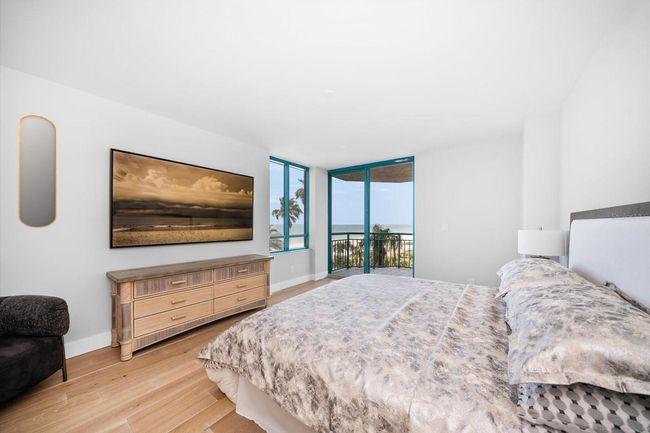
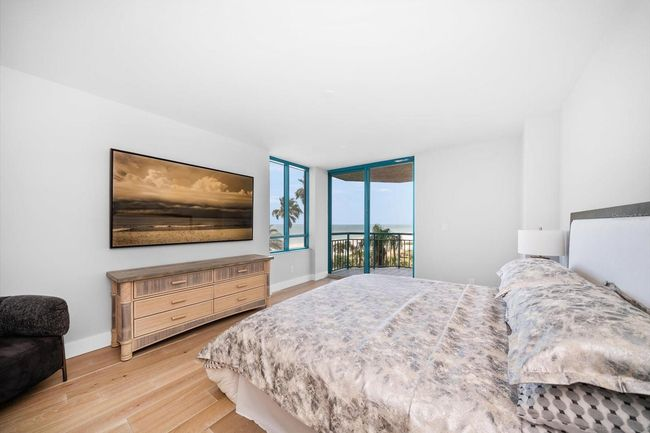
- home mirror (38, 171)
